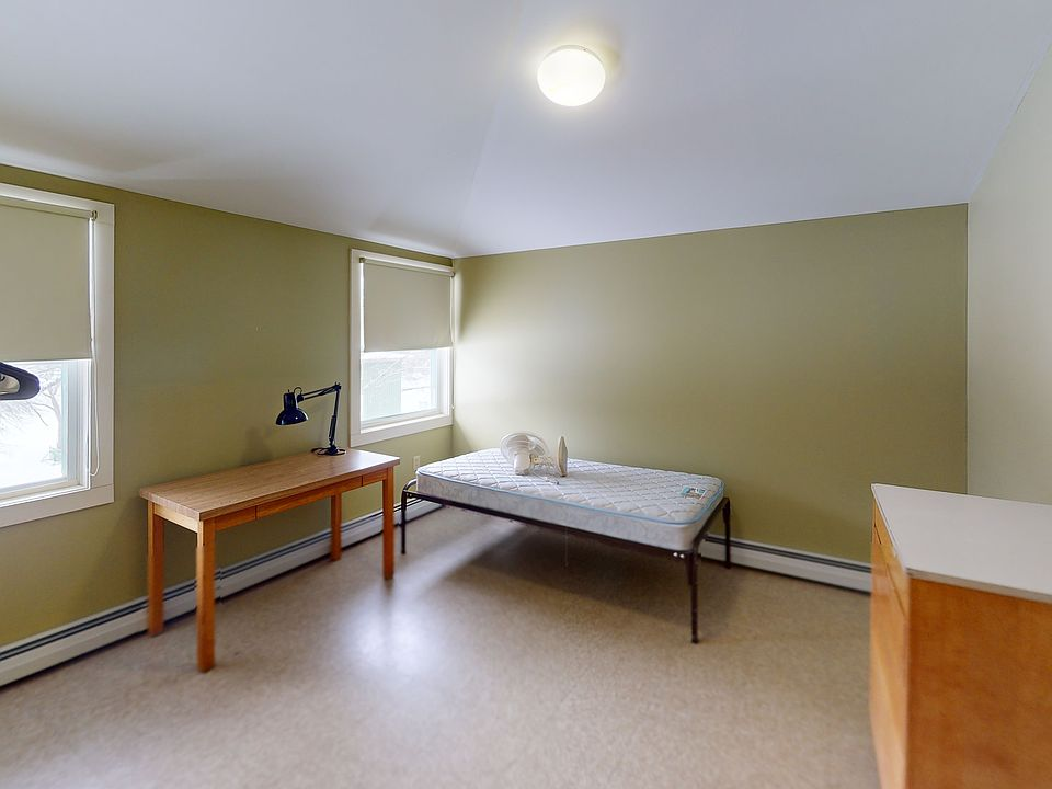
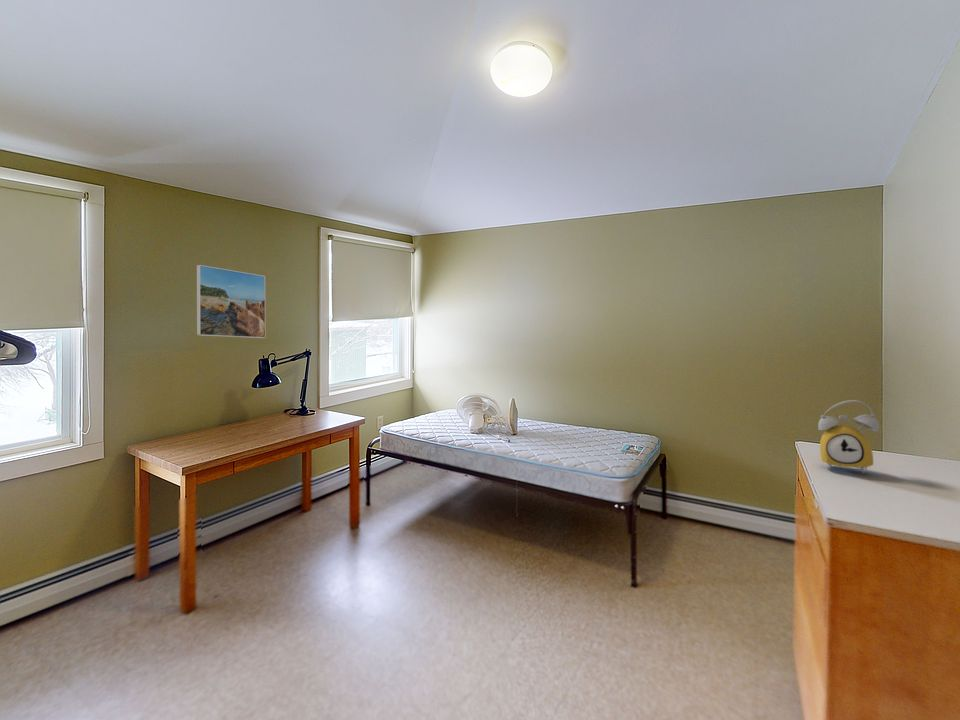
+ alarm clock (846, 433)
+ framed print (233, 303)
